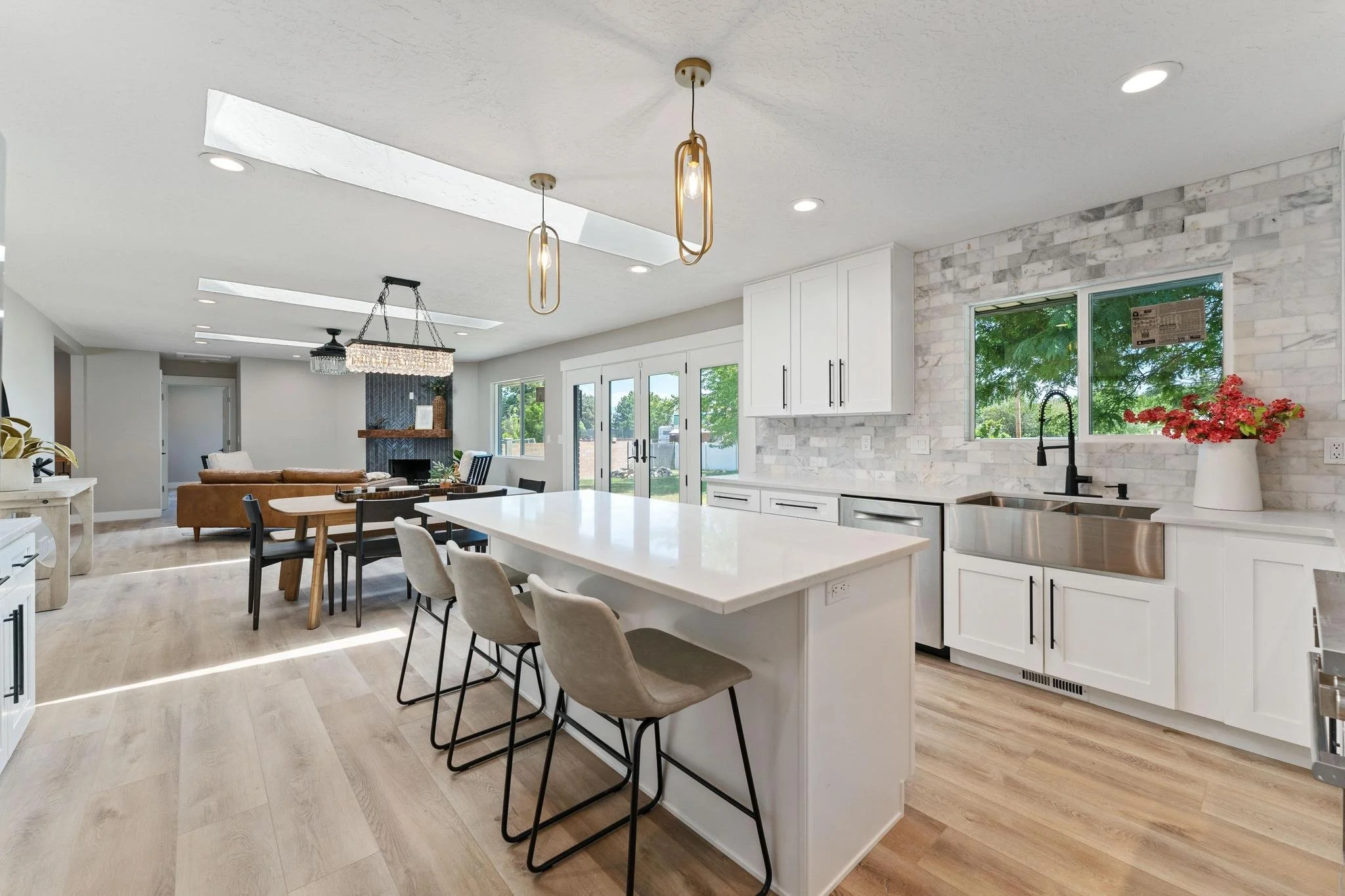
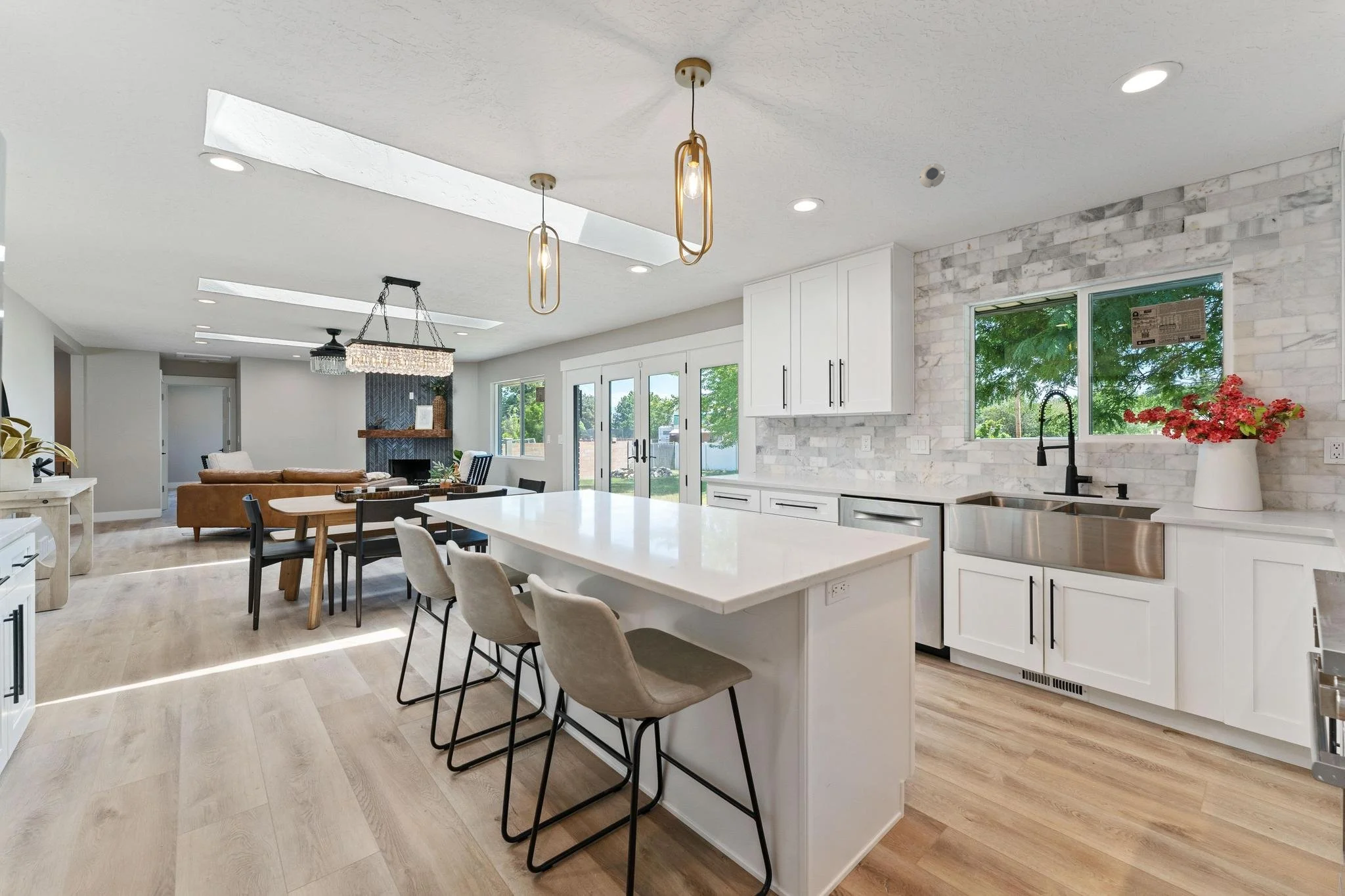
+ smoke detector (932, 175)
